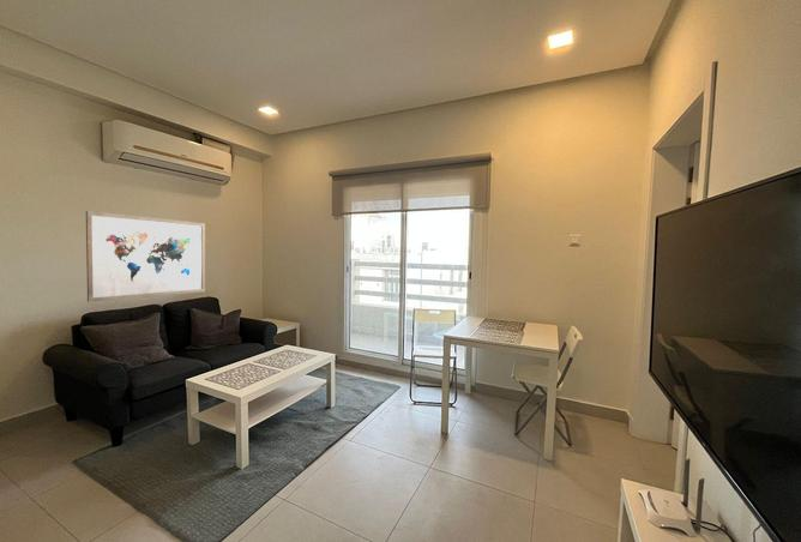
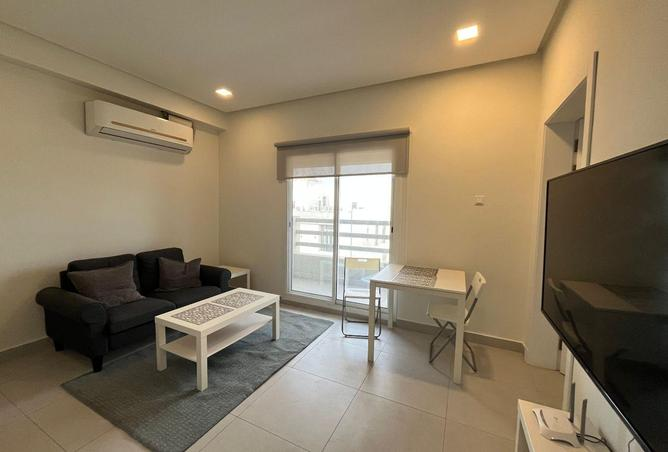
- wall art (153, 257)
